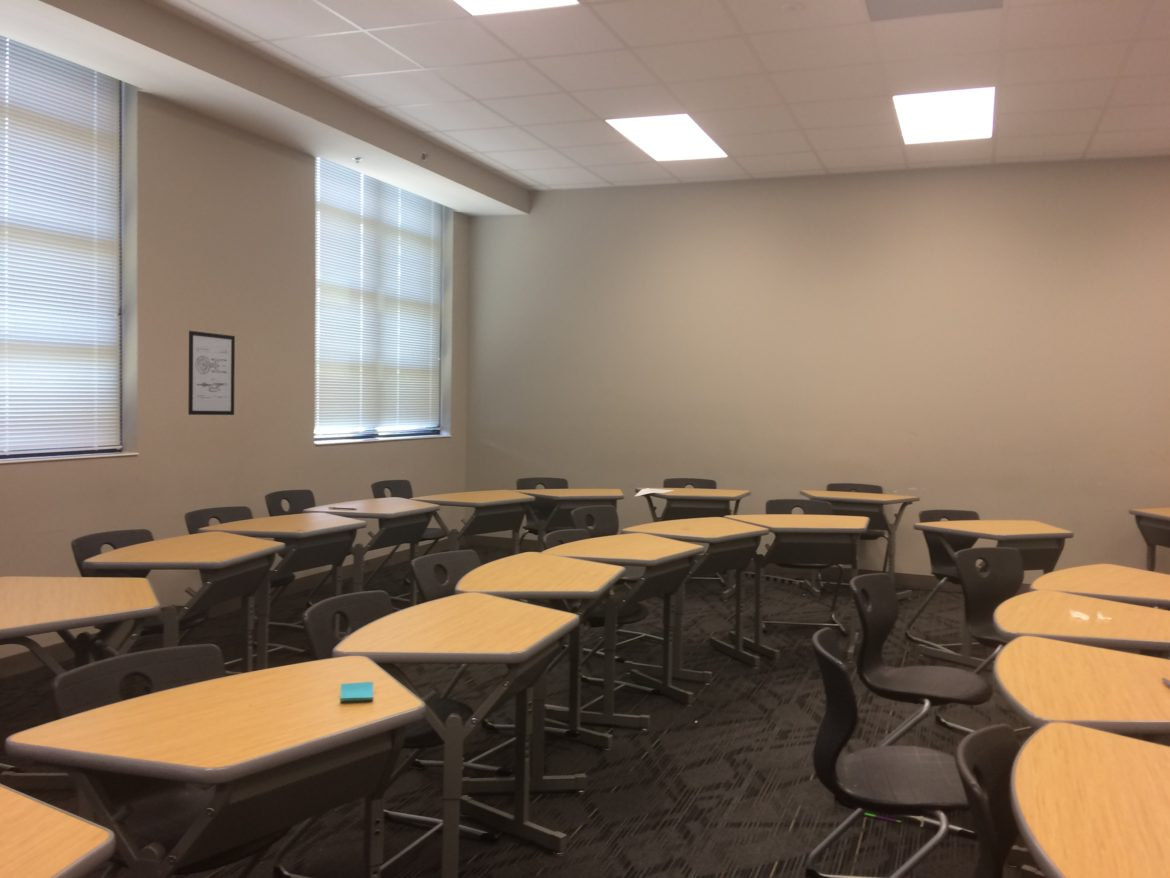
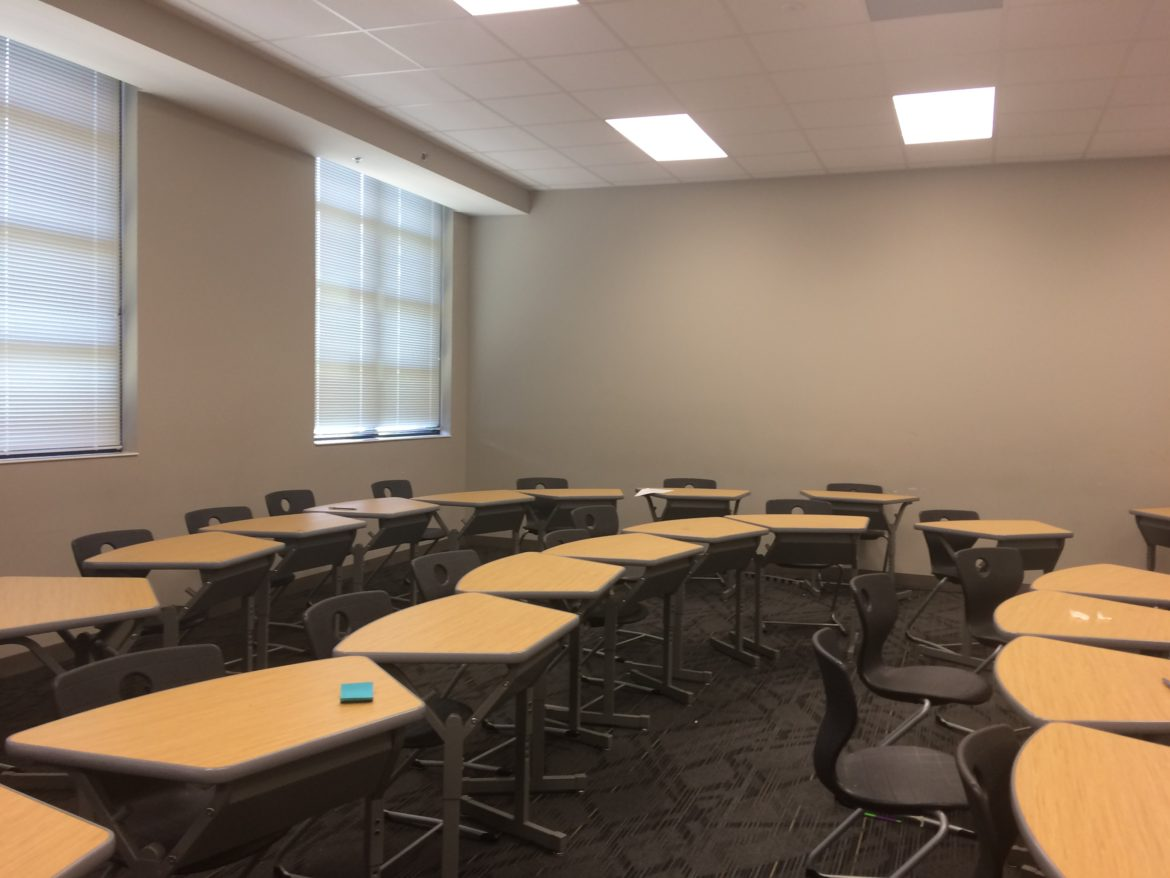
- wall art (212, 374)
